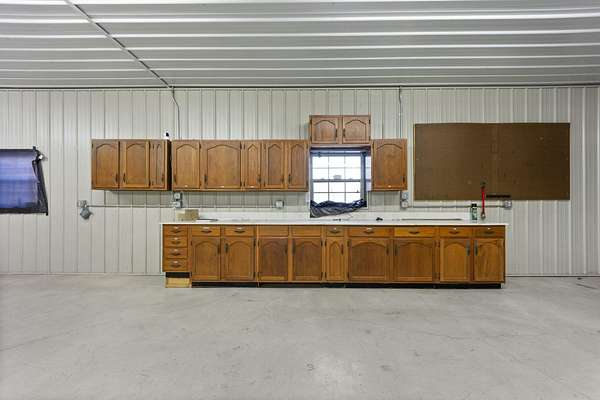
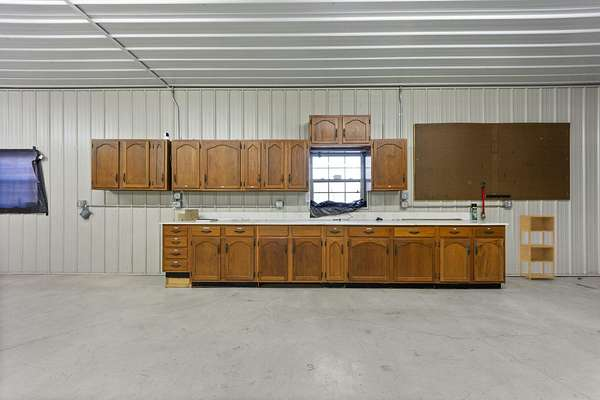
+ shelving unit (536, 246)
